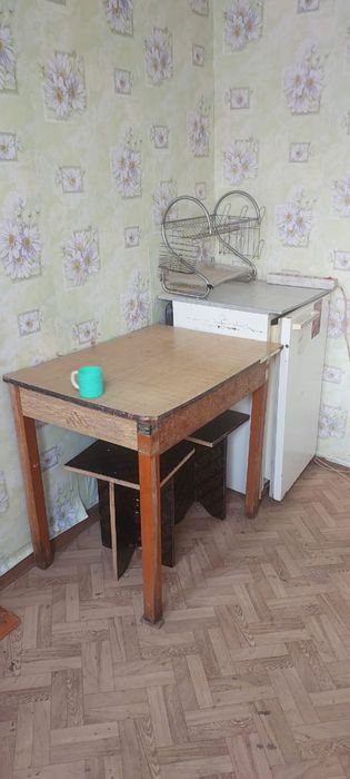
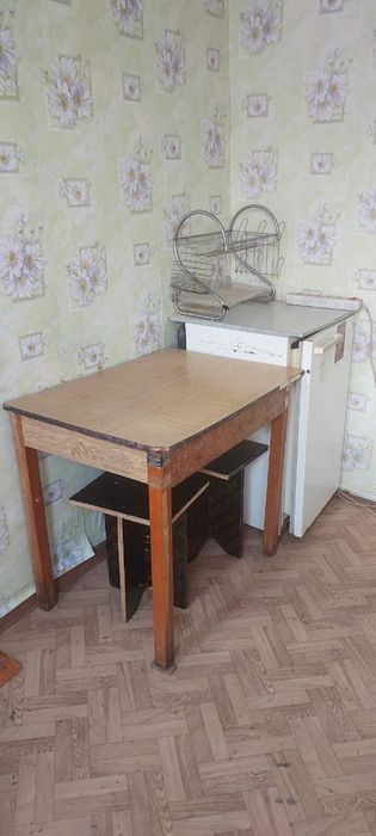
- cup (86, 381)
